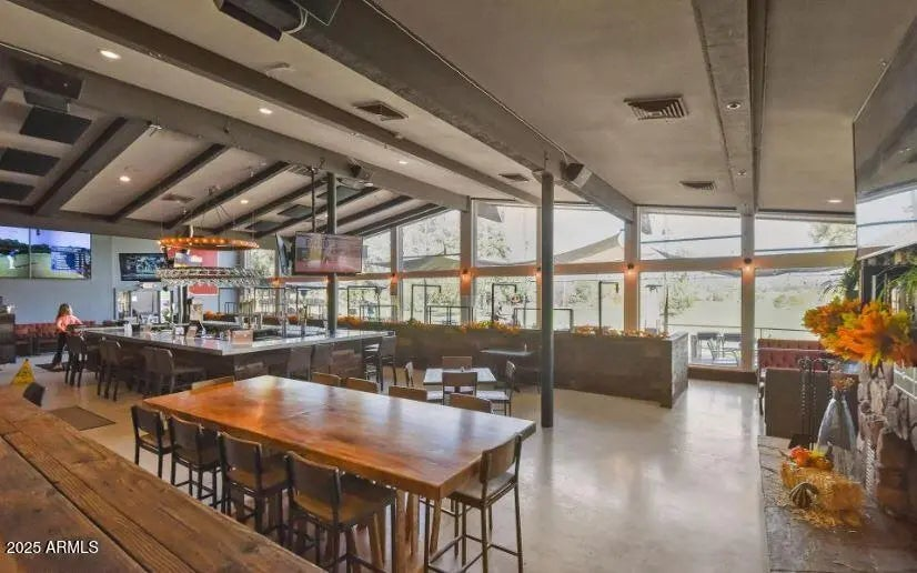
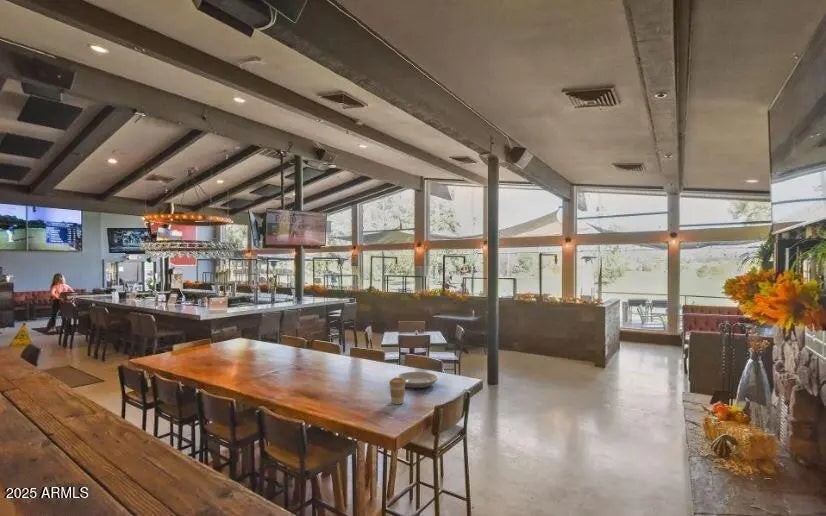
+ plate (416, 380)
+ coffee cup (397, 390)
